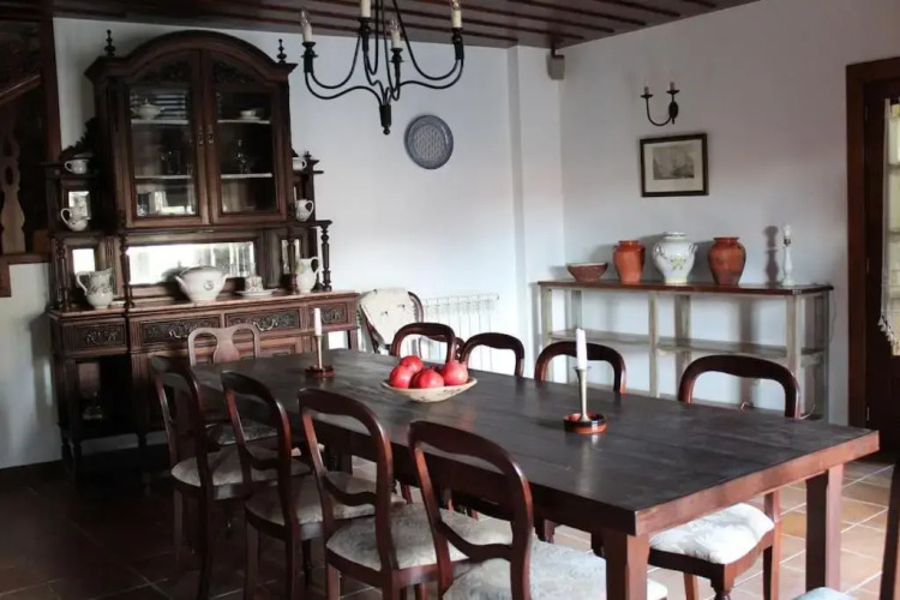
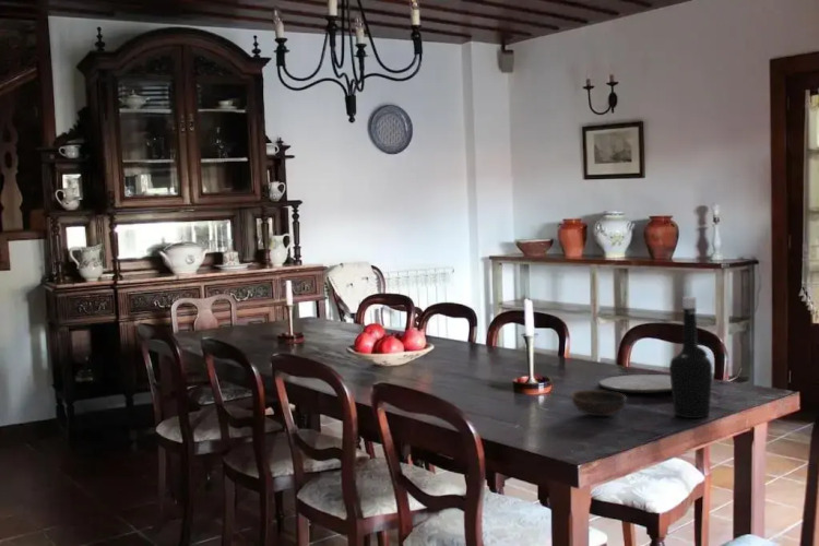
+ bottle (690, 356)
+ plate (648, 382)
+ bowl (598, 404)
